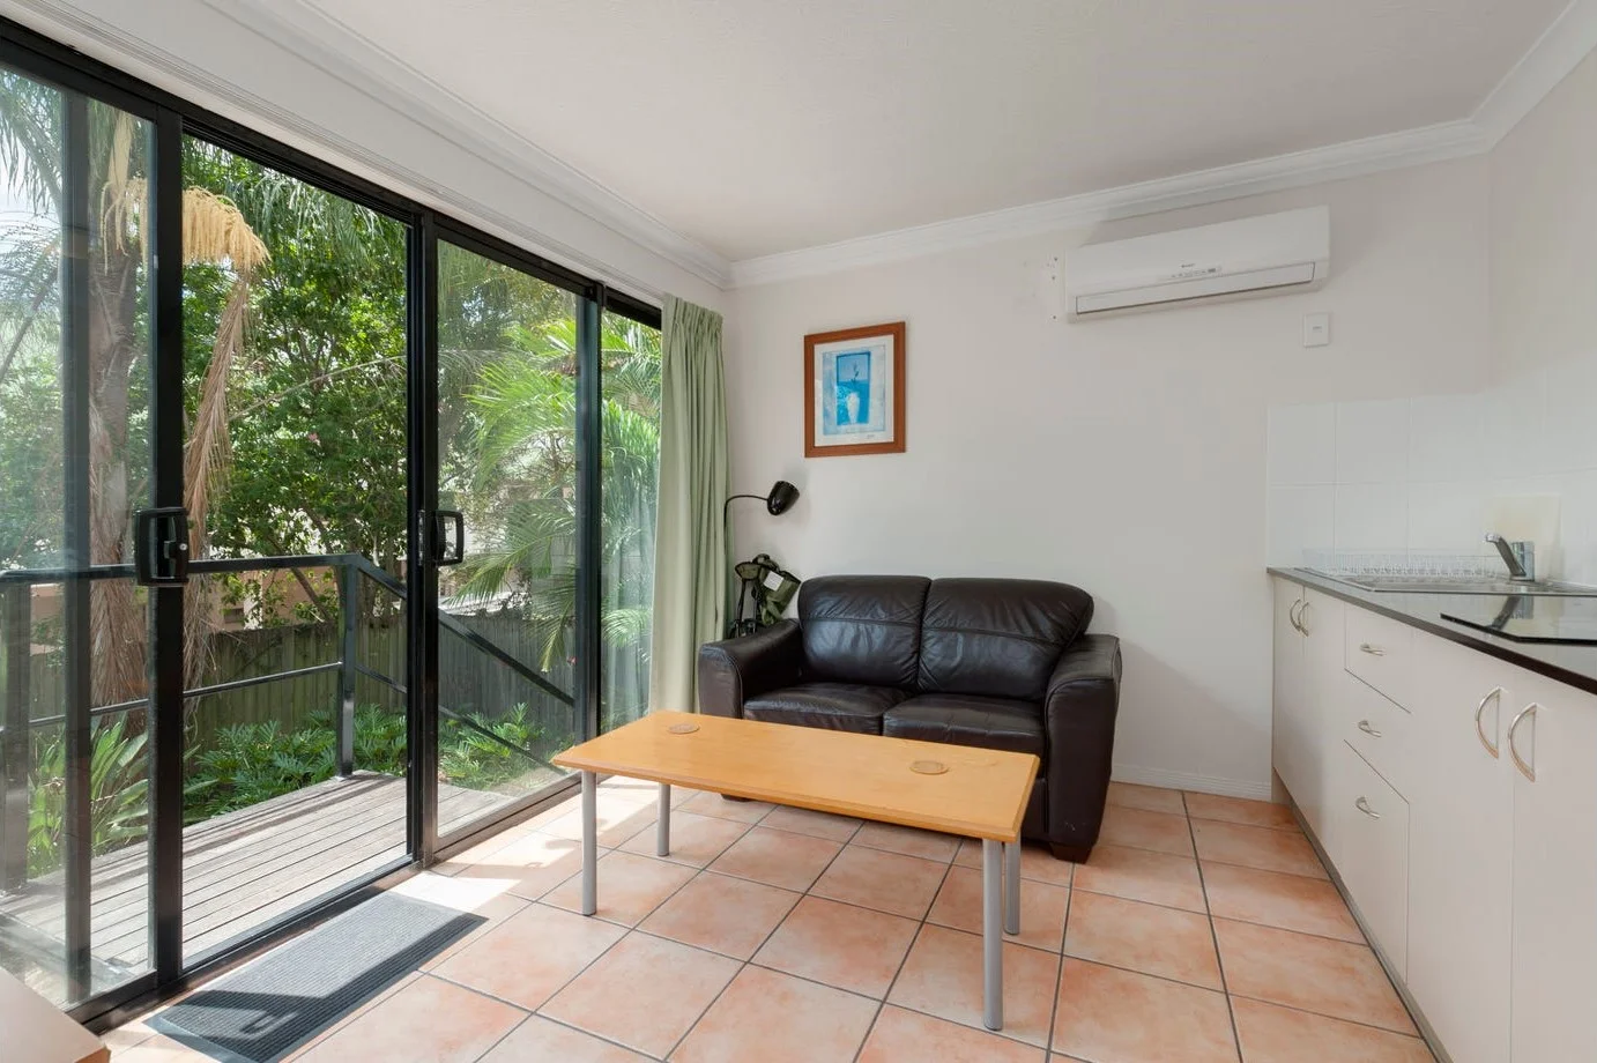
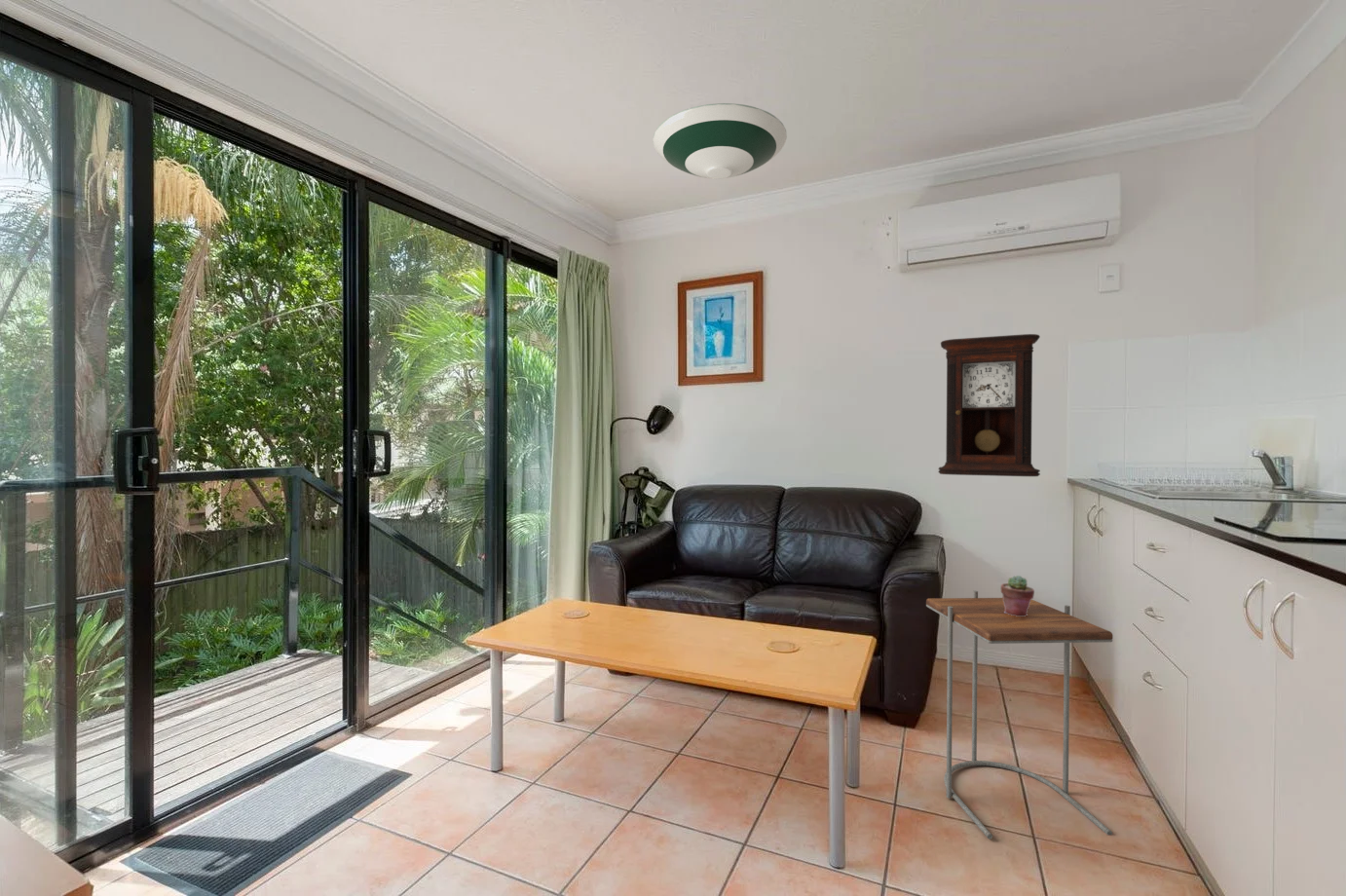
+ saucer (719, 158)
+ potted succulent (1017, 594)
+ side table (976, 701)
+ pendulum clock (988, 407)
